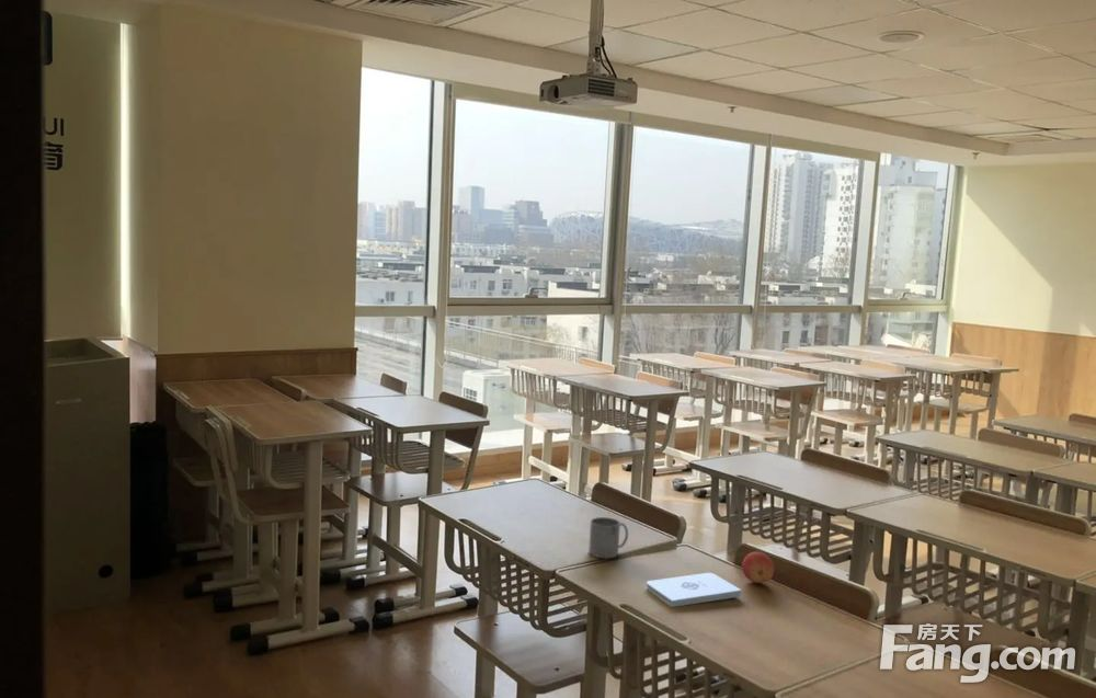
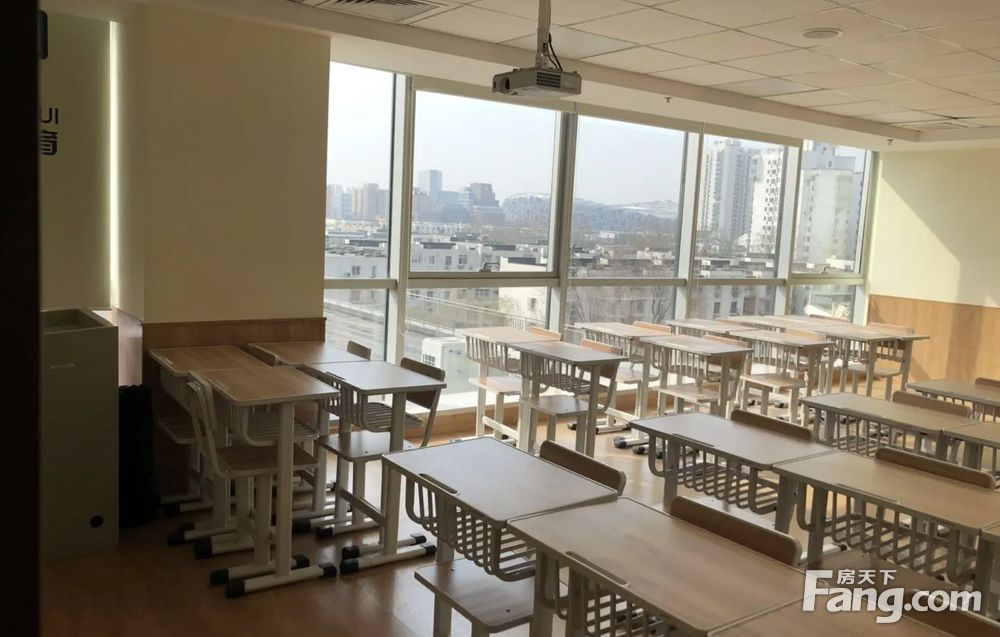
- mug (609, 536)
- notepad (692, 588)
- apple (757, 567)
